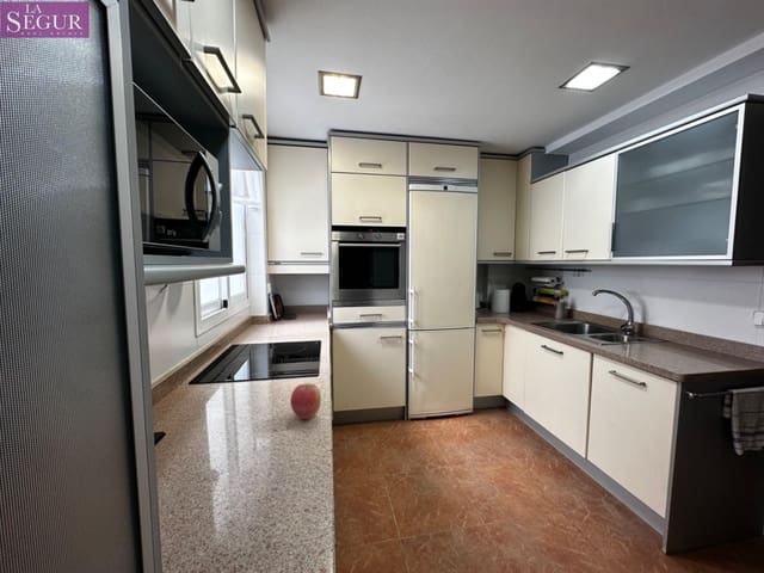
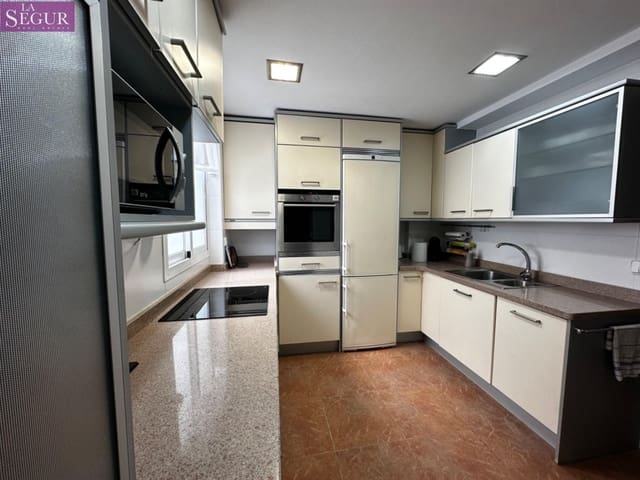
- apple (306, 400)
